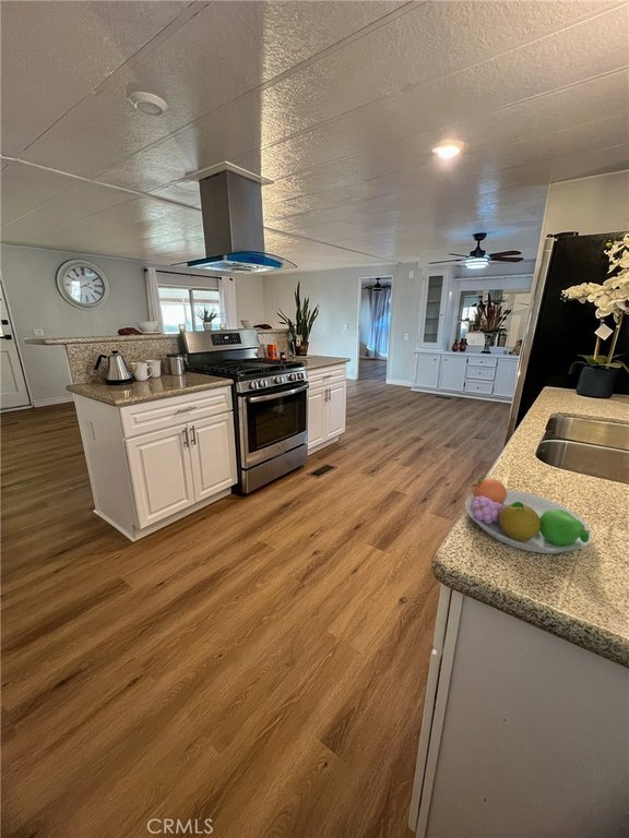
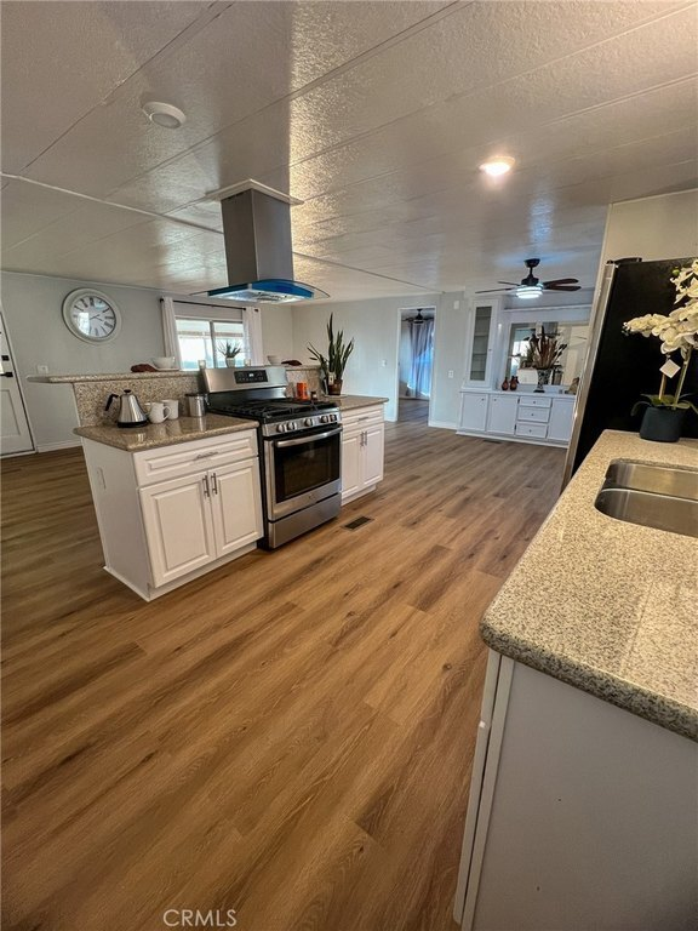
- fruit bowl (527, 508)
